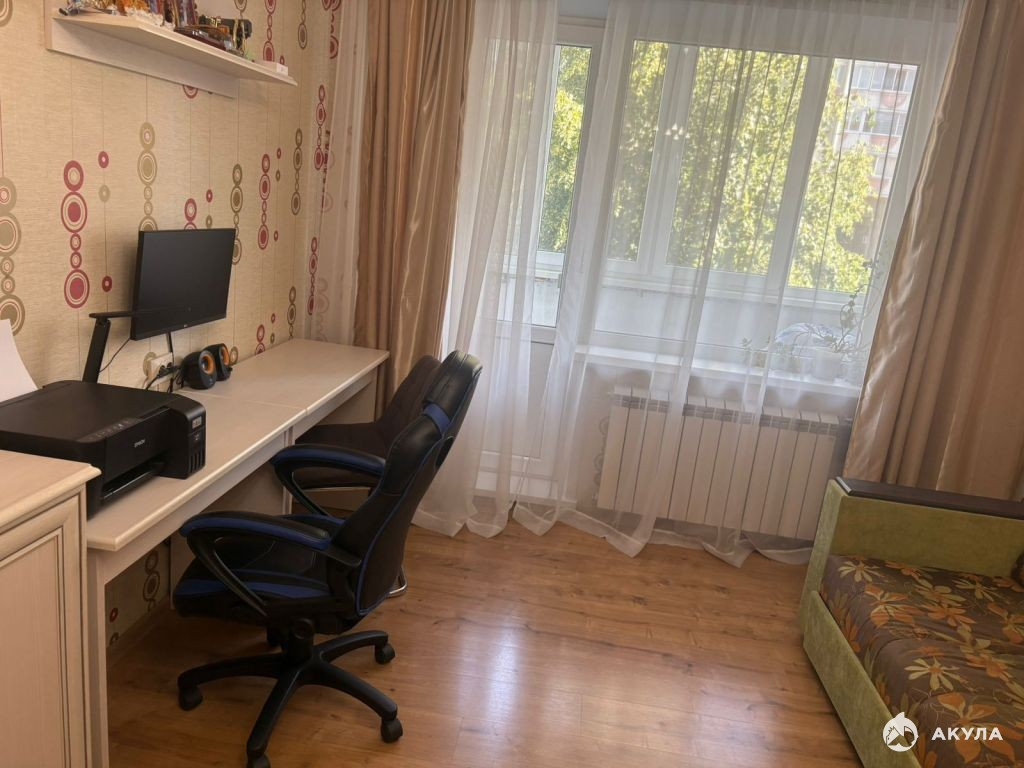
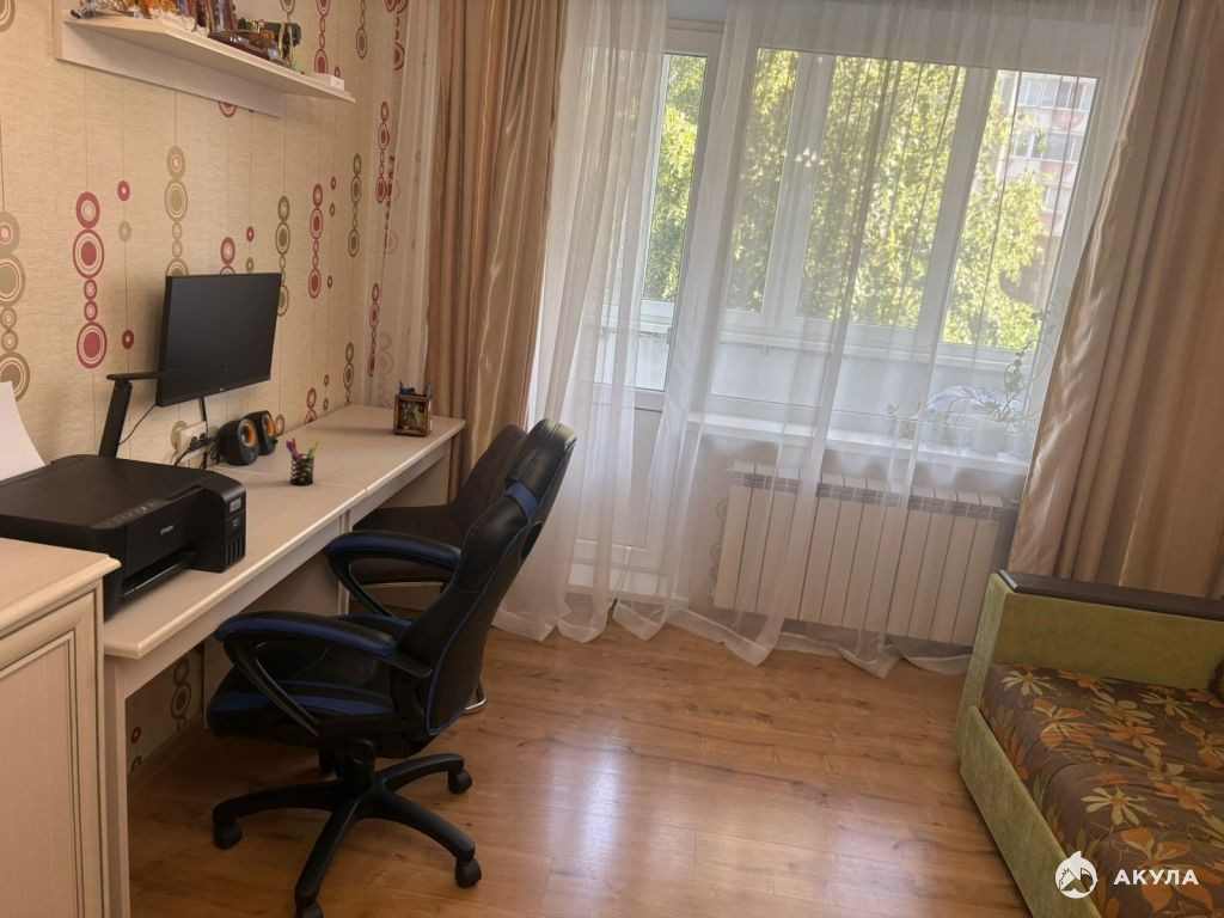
+ pen holder (302, 460)
+ desk organizer (414, 406)
